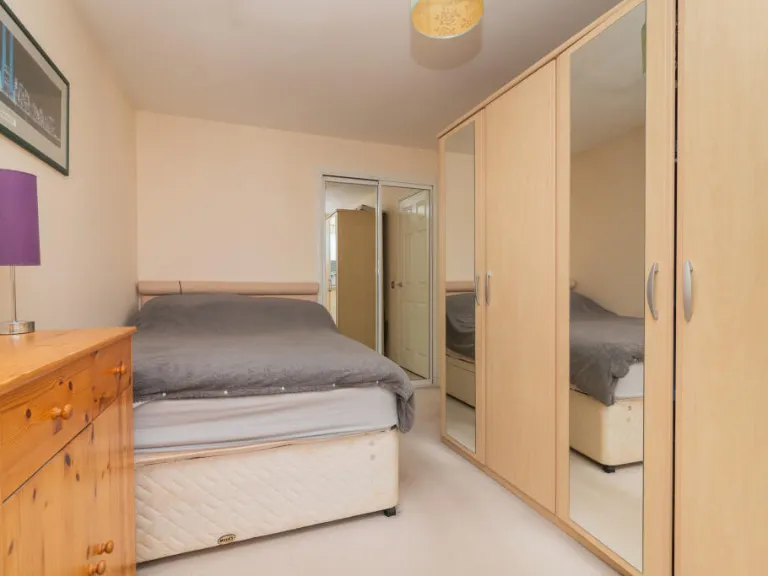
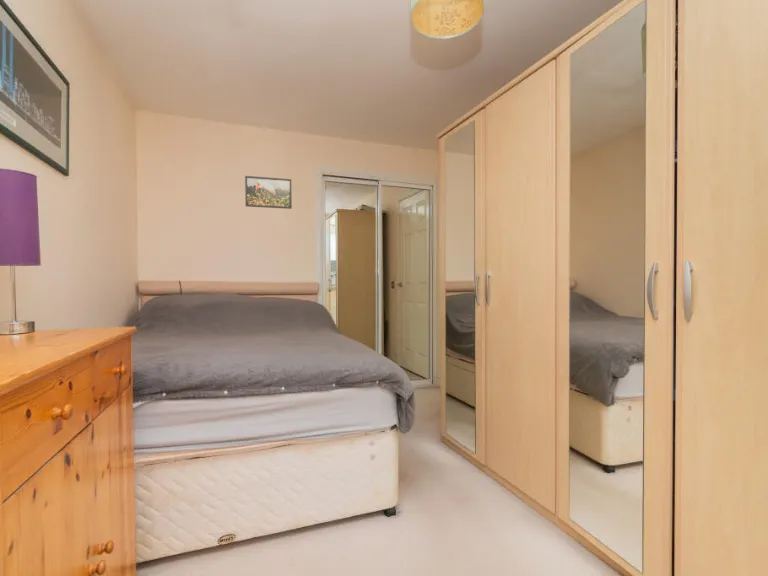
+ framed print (268, 192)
